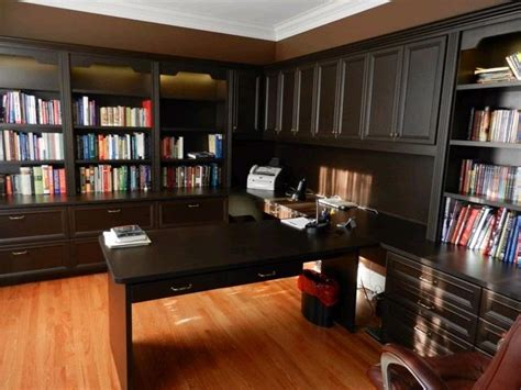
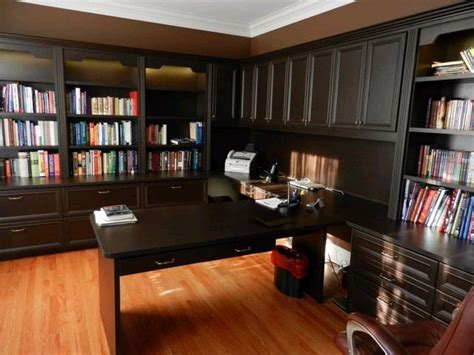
+ notepad (272, 218)
